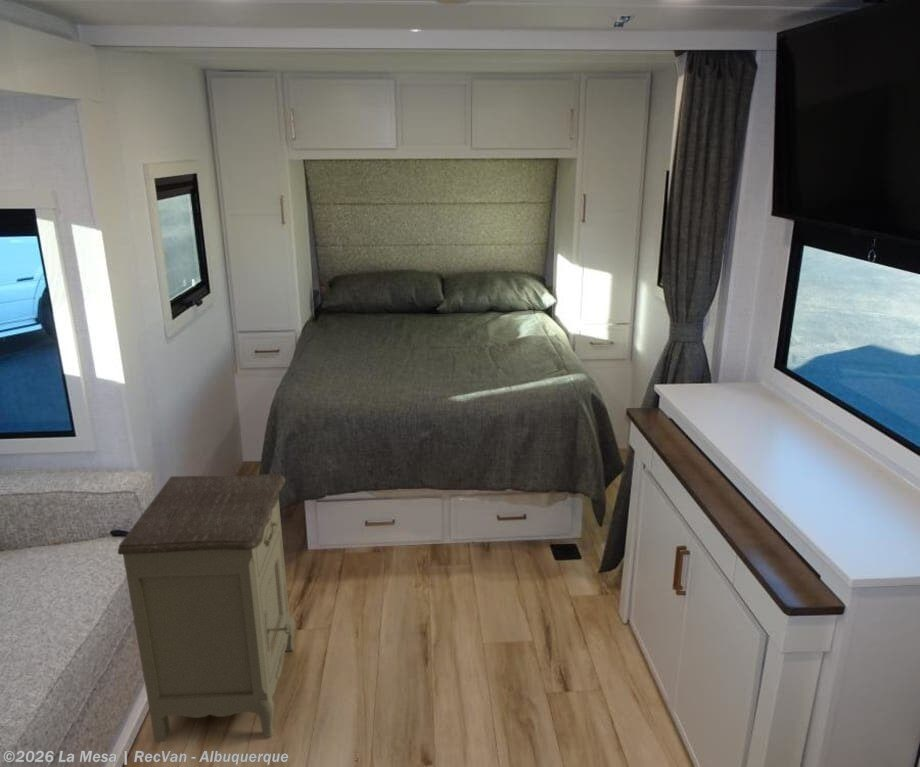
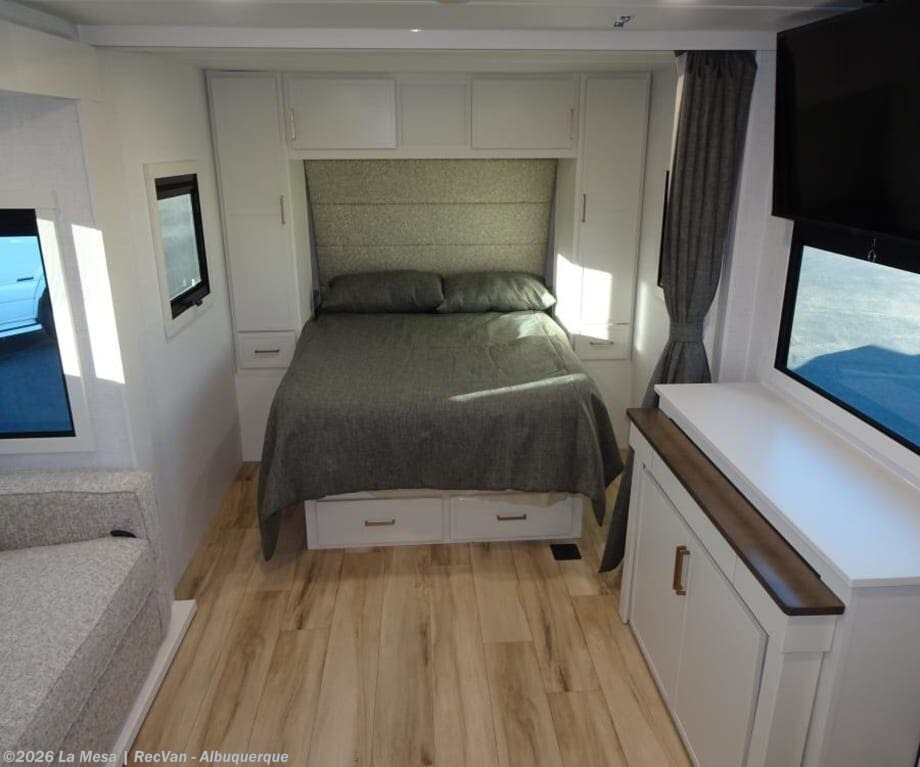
- nightstand (230, 602)
